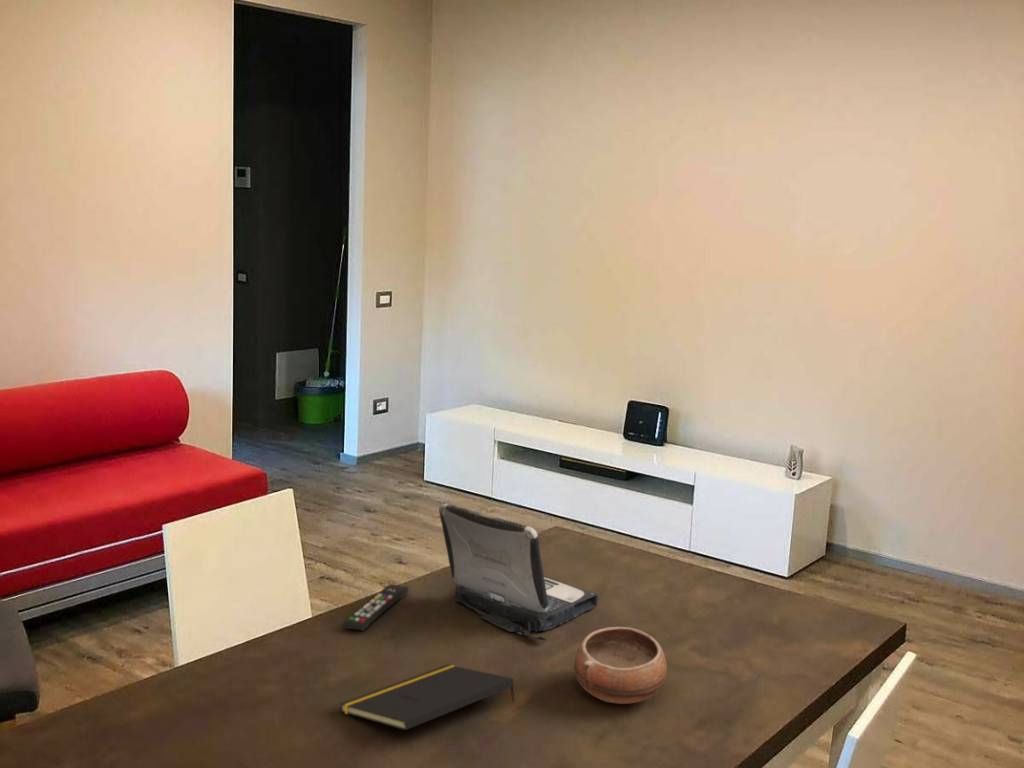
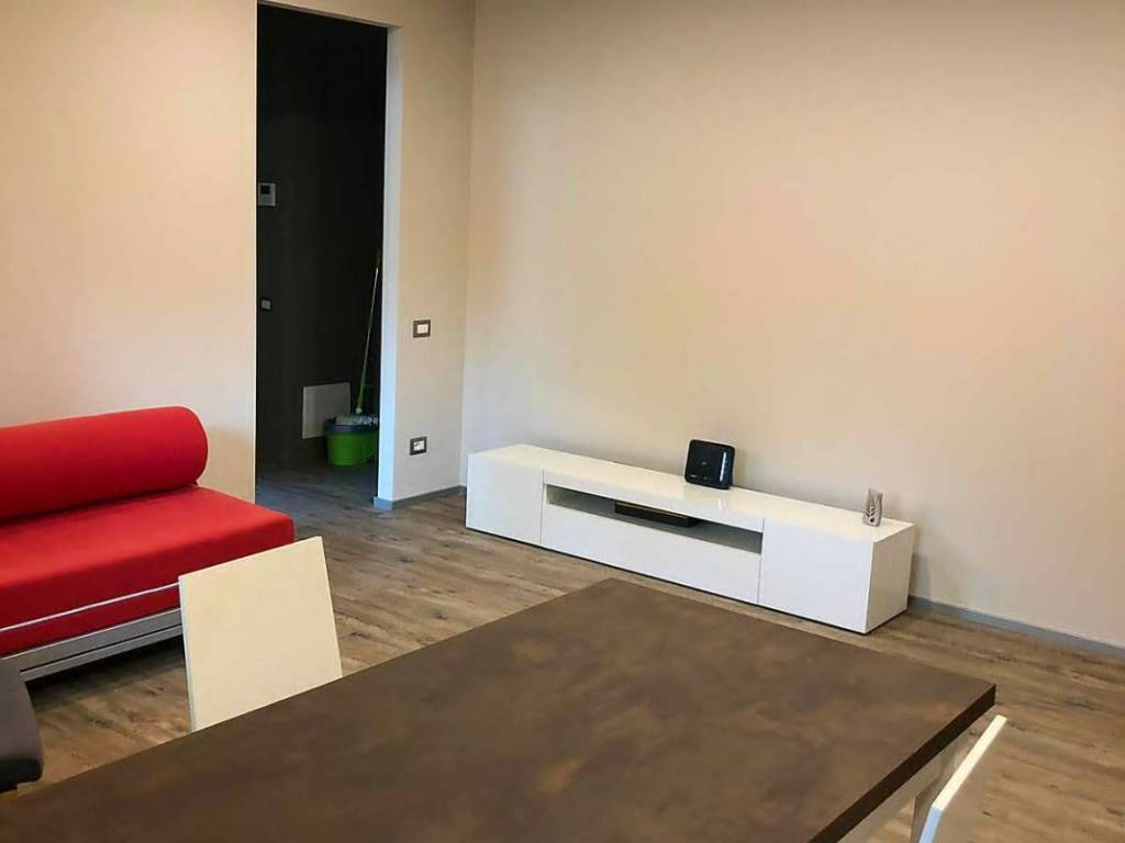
- remote control (377, 606)
- laptop (520, 557)
- notepad (428, 694)
- bowl (620, 667)
